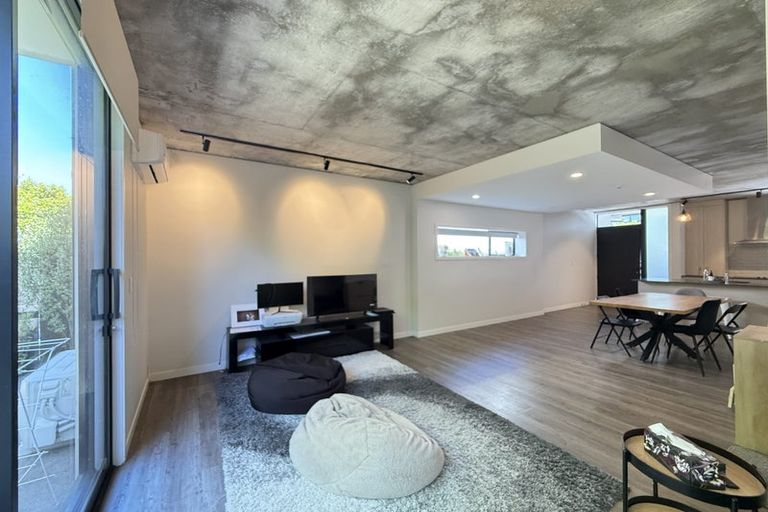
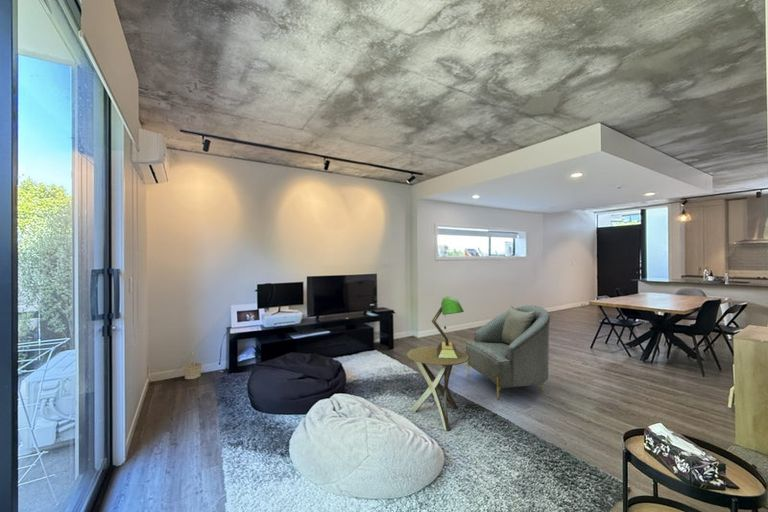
+ side table (438, 384)
+ table lamp (445, 327)
+ basket (192, 364)
+ armchair (510, 345)
